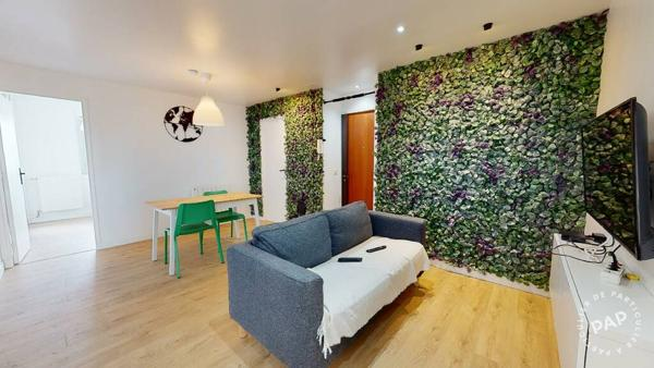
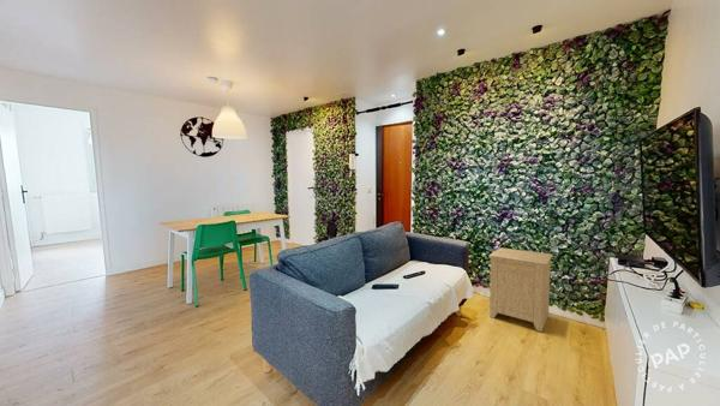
+ side table (520, 286)
